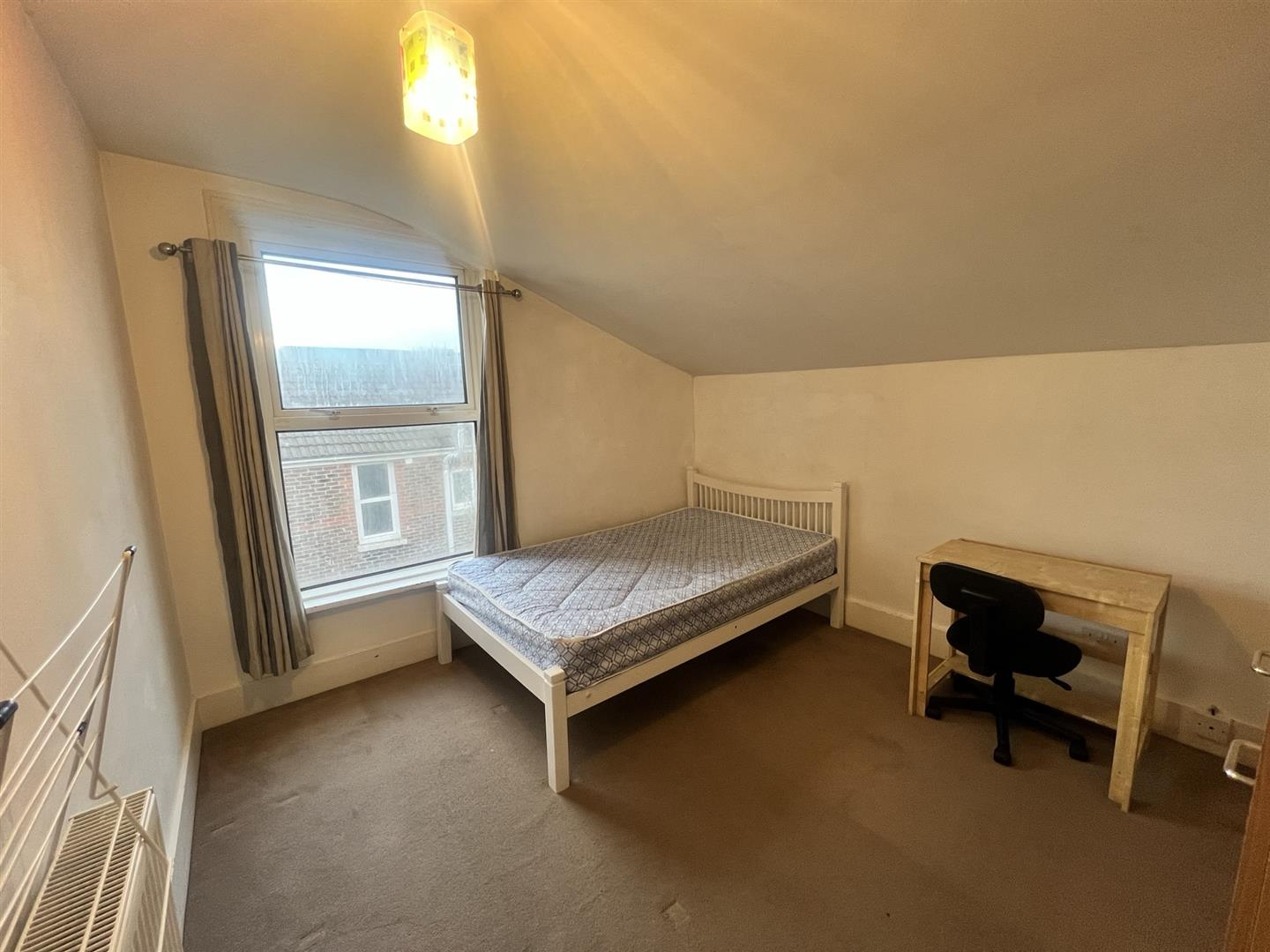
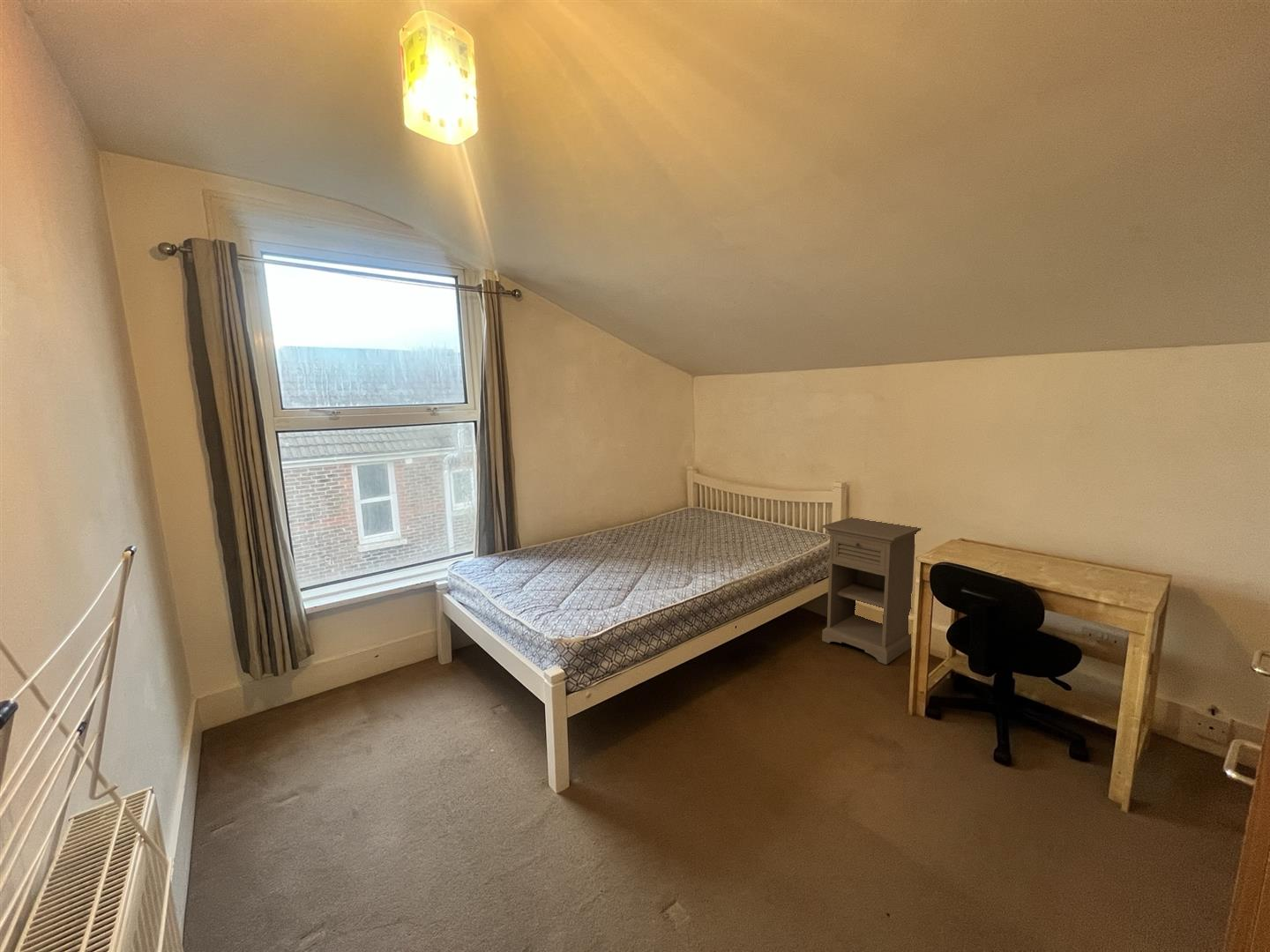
+ nightstand (869, 585)
